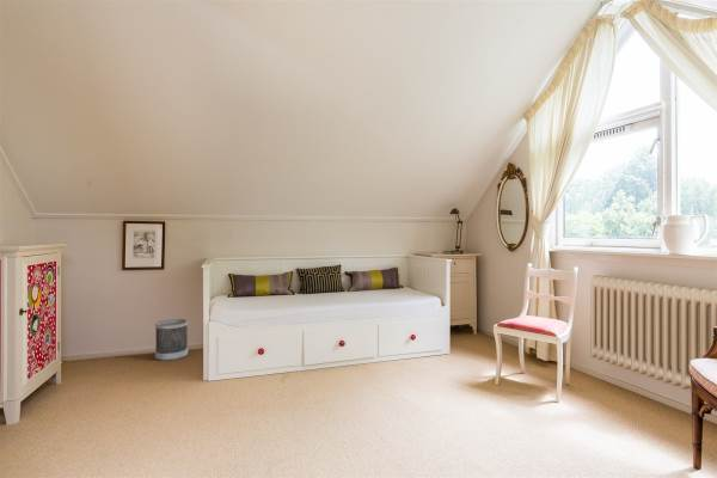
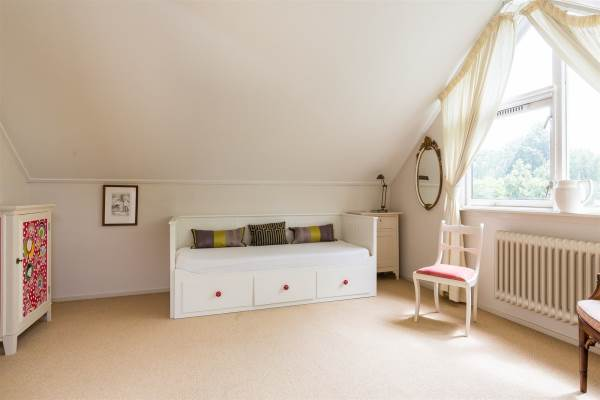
- wastebasket (171, 338)
